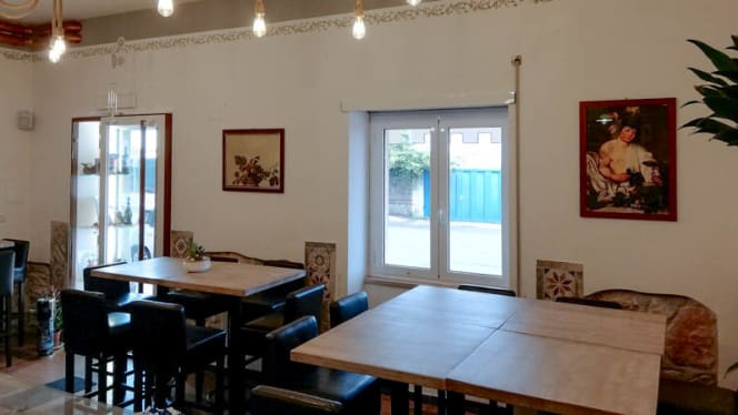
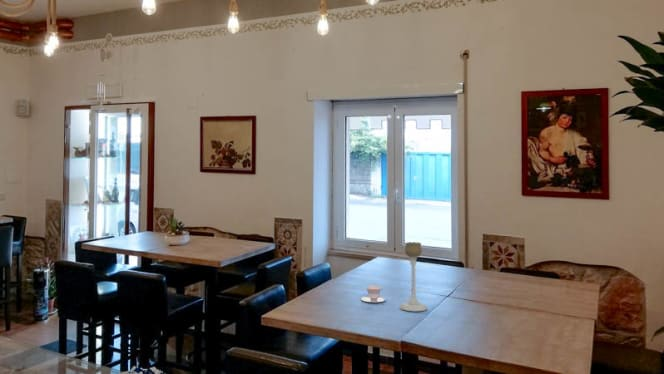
+ teacup (373, 293)
+ candle holder (413, 275)
